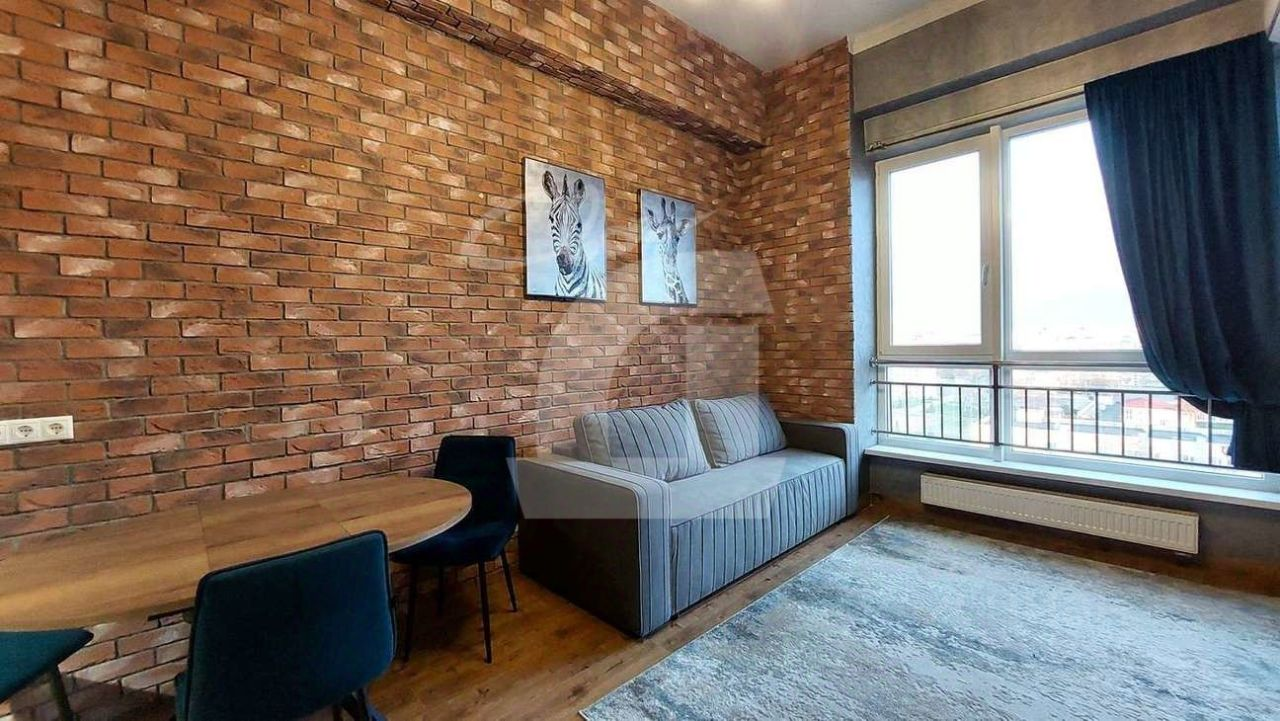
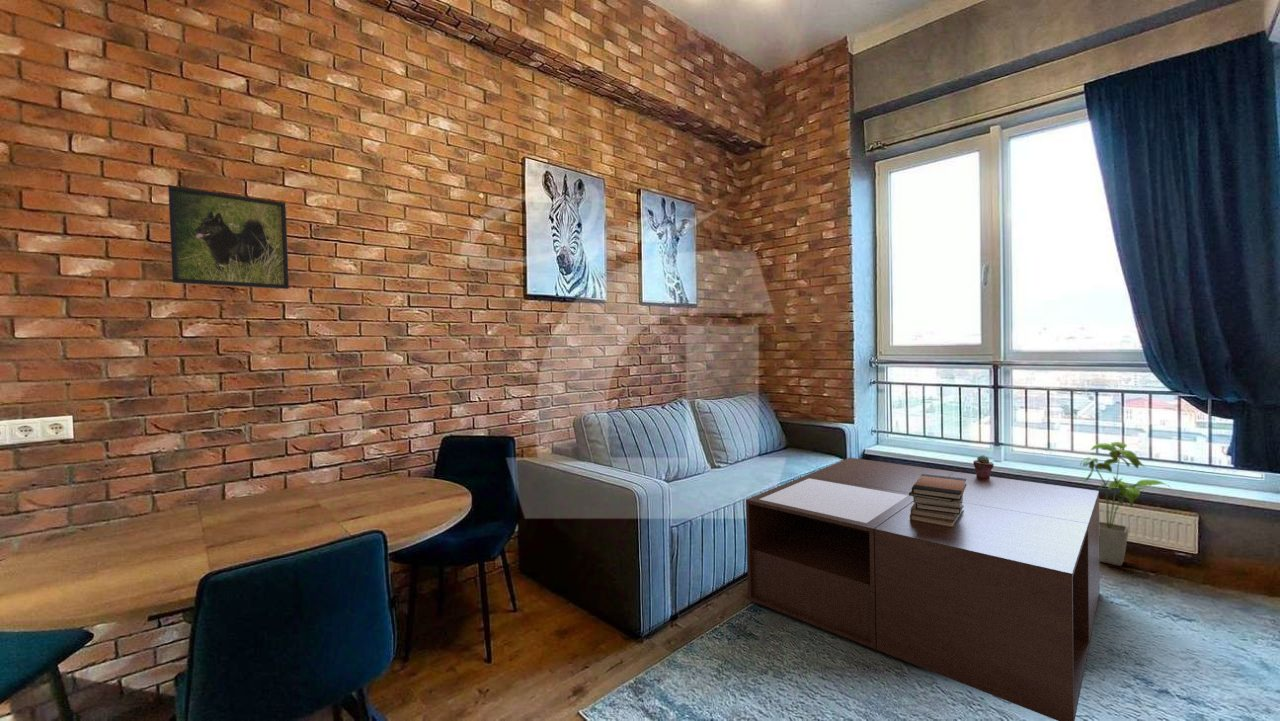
+ potted succulent (983, 467)
+ book stack (938, 500)
+ coffee table (922, 546)
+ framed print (232, 240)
+ house plant (1121, 503)
